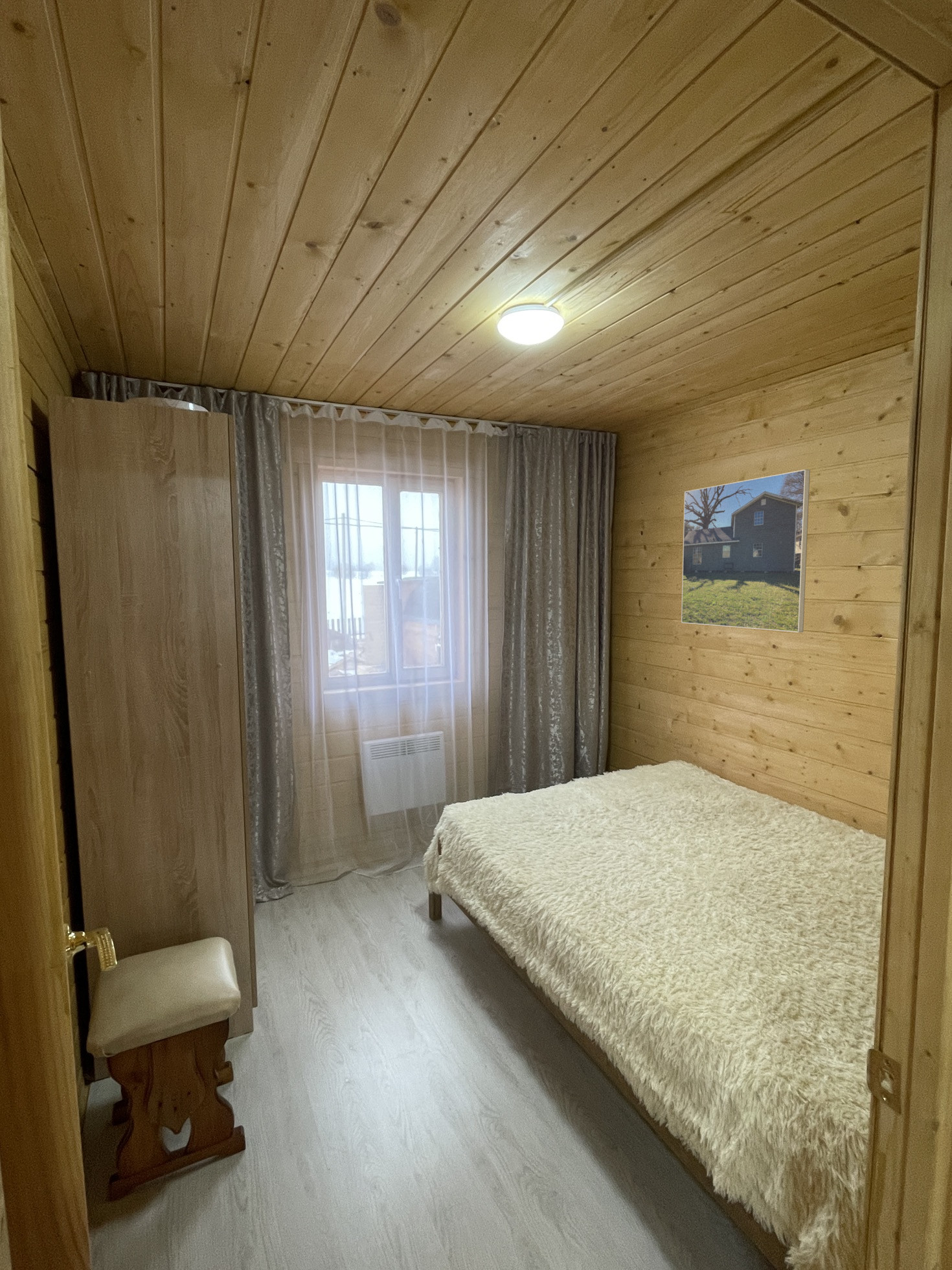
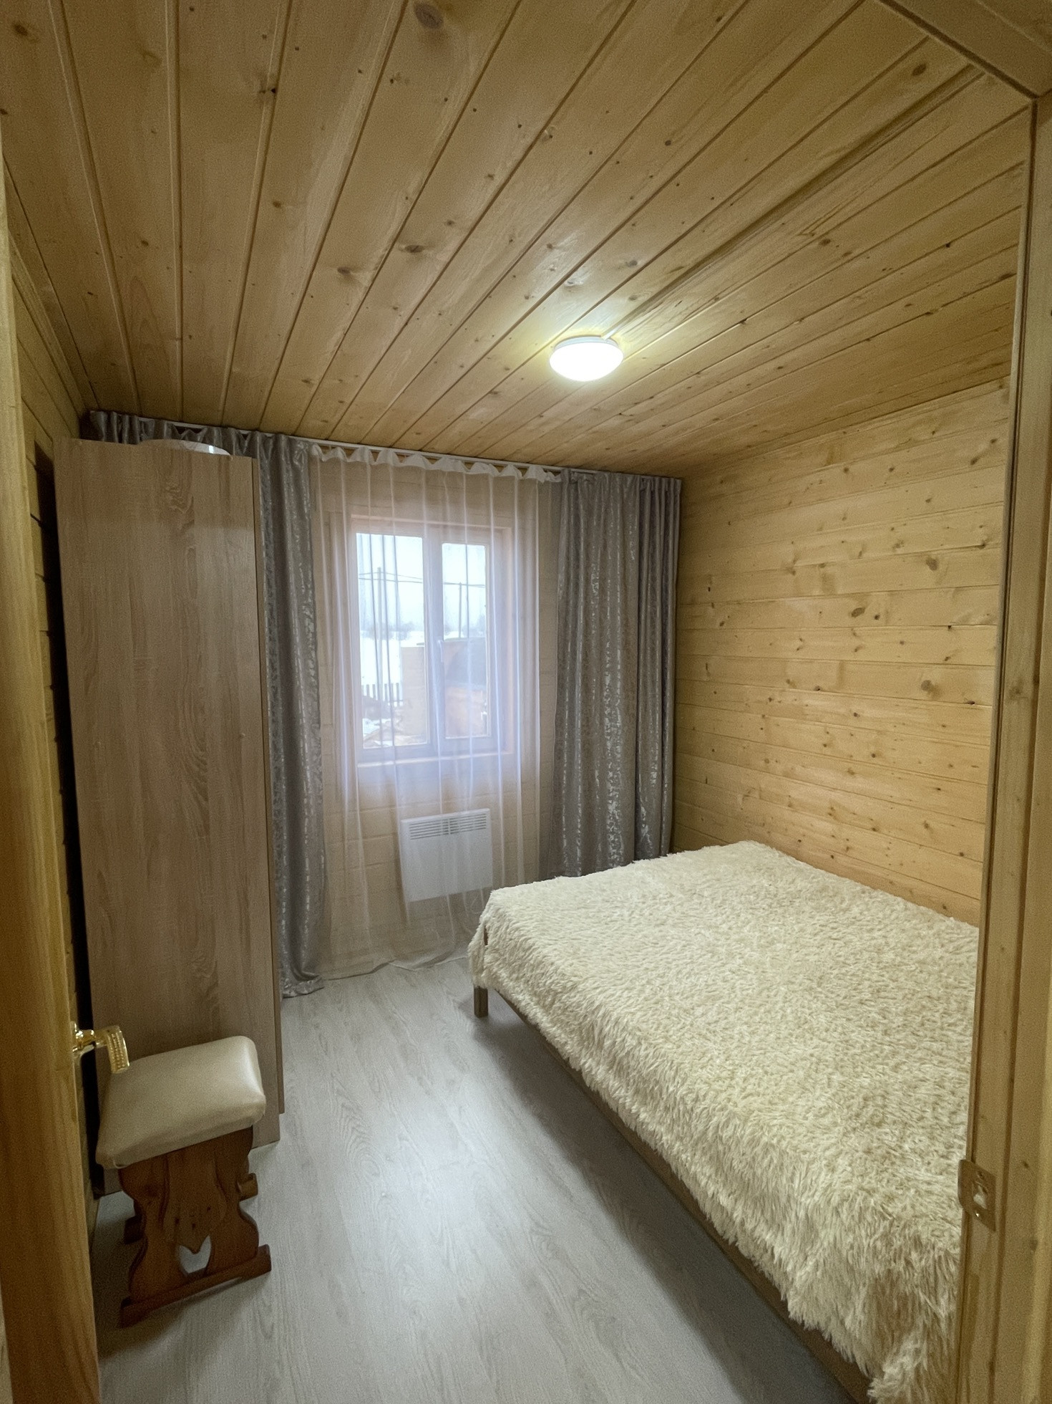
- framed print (738, 555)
